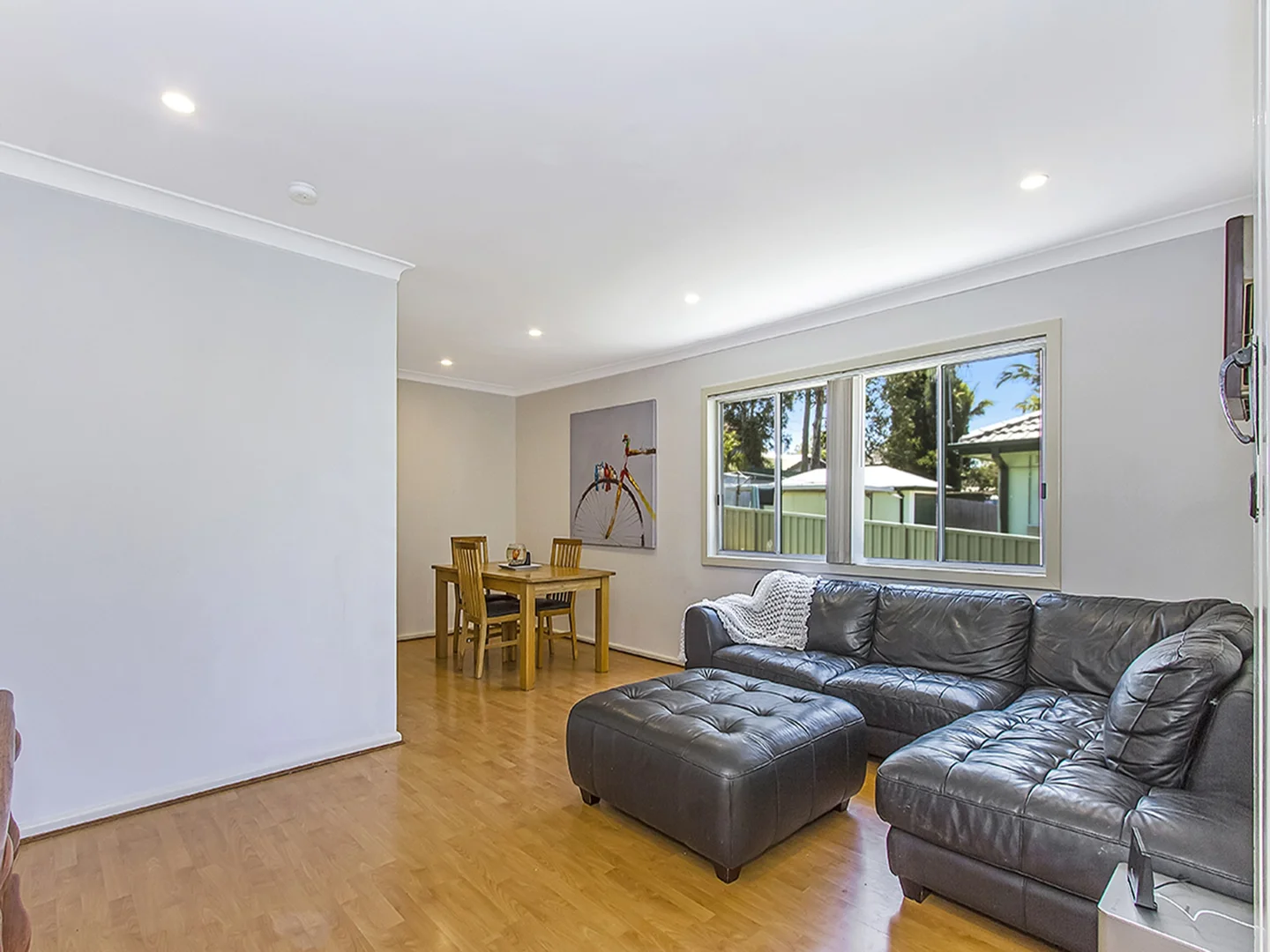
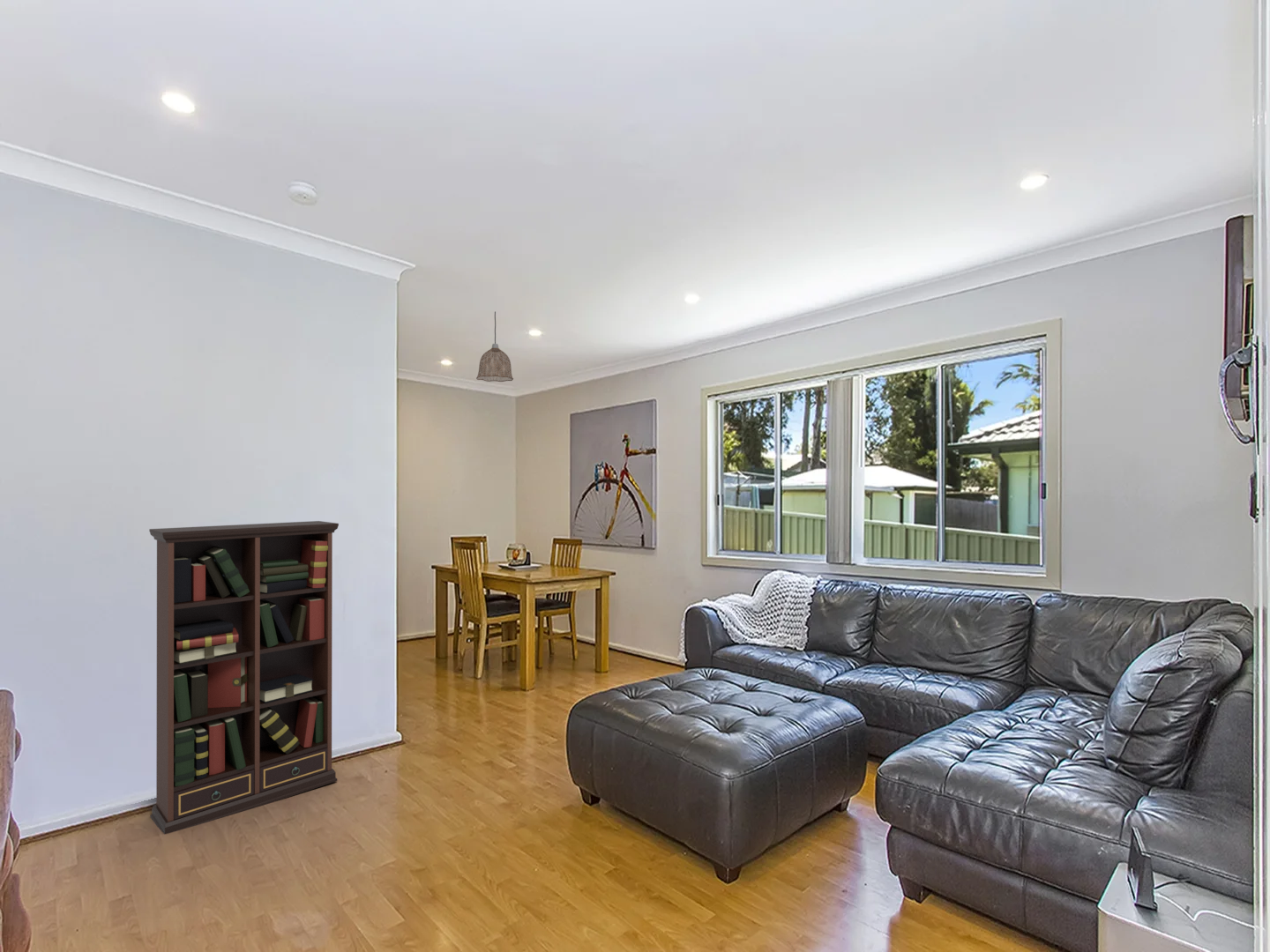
+ pendant lamp (495, 345)
+ bookcase (250, 662)
